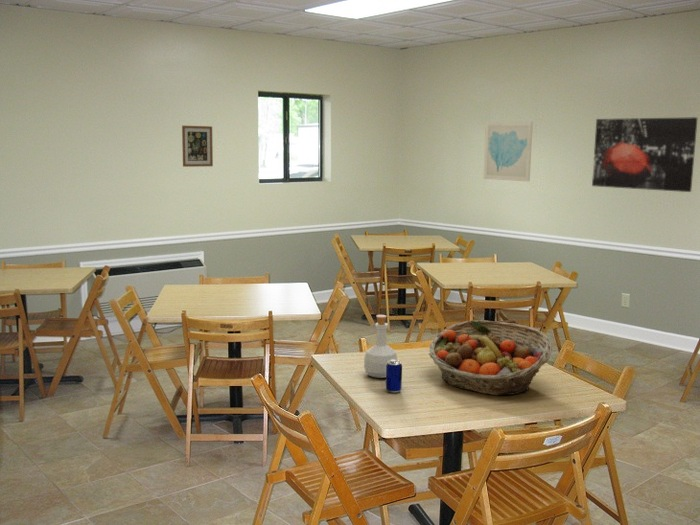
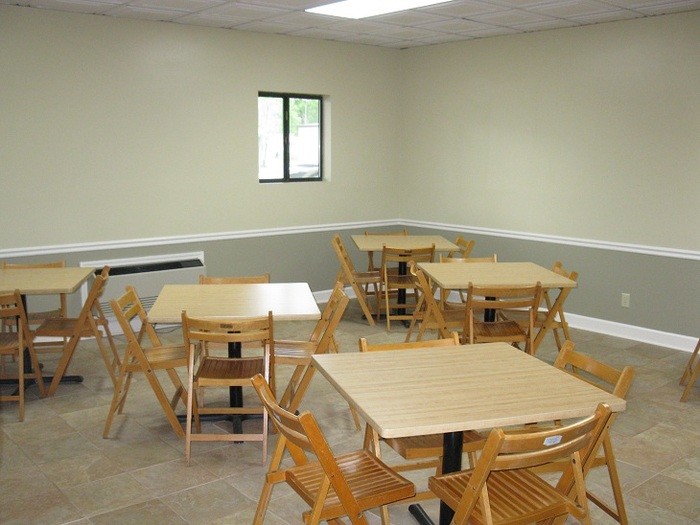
- beer can (393, 375)
- bottle (381, 345)
- wall art (197, 146)
- fruit basket (488, 356)
- wall art (641, 153)
- wall art (507, 151)
